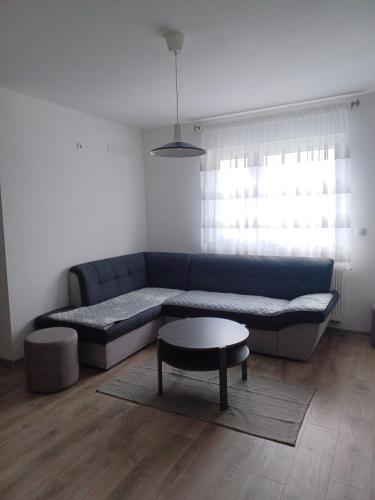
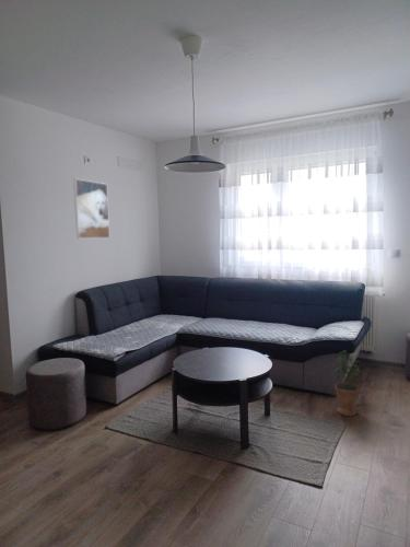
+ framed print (92, 210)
+ potted plant (348, 381)
